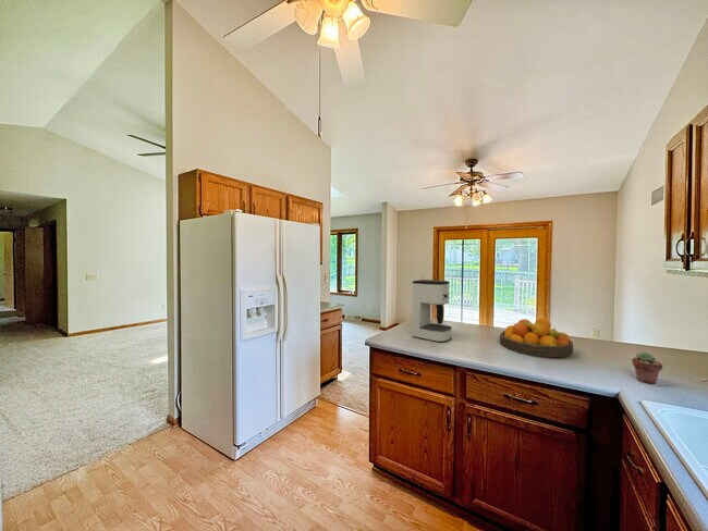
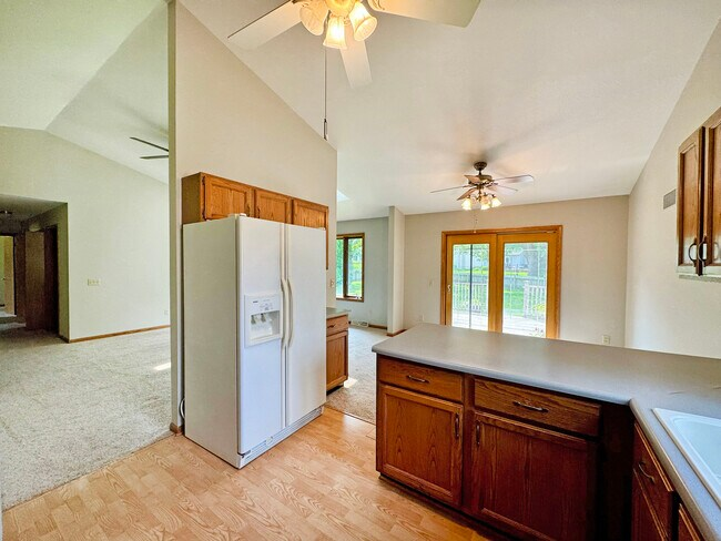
- fruit bowl (534, 333)
- potted succulent (646, 366)
- coffee maker (437, 308)
